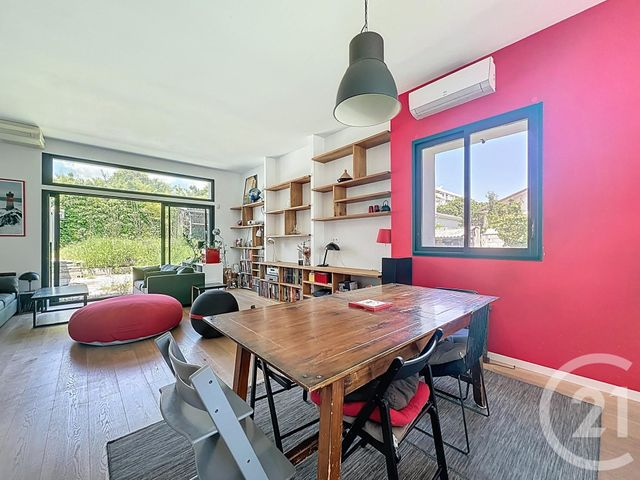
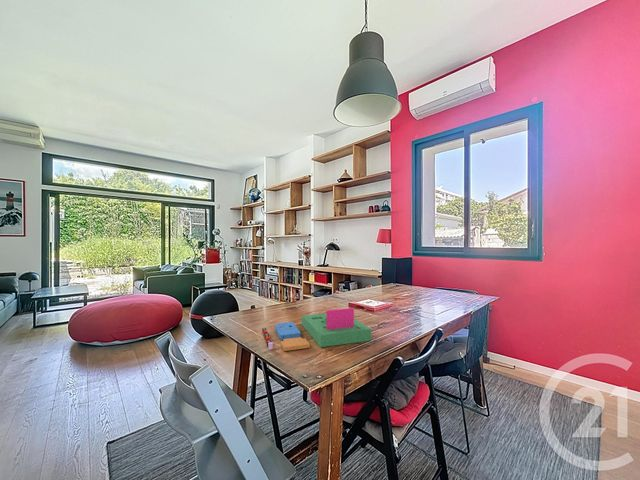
+ board game (312, 320)
